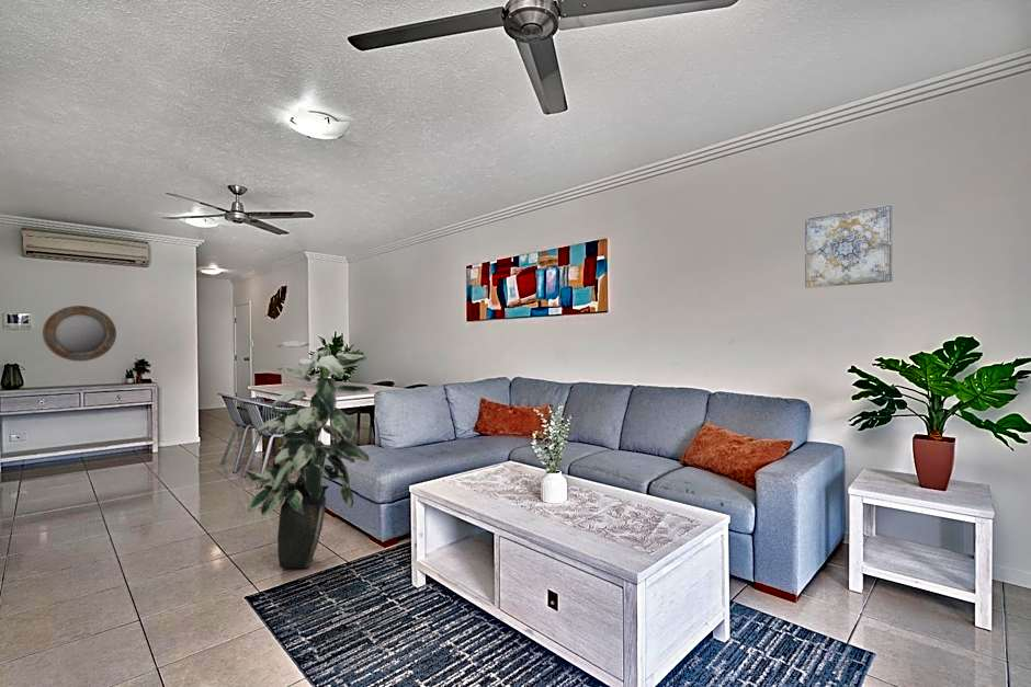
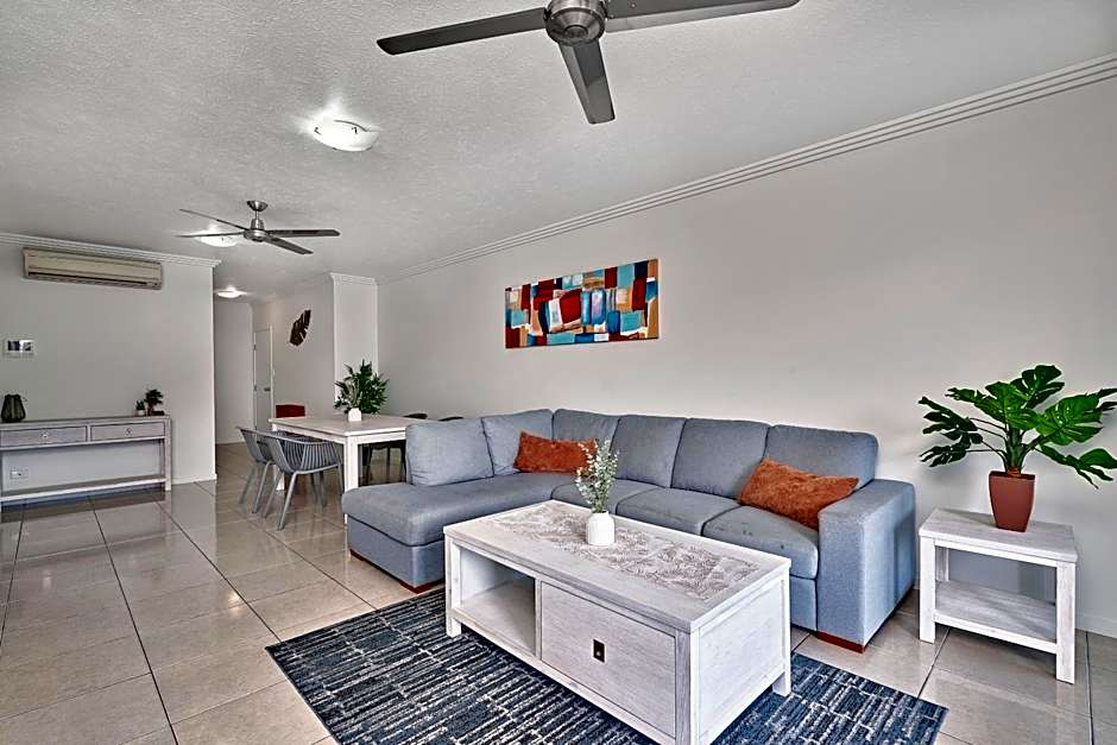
- home mirror (80, 333)
- indoor plant (308, 450)
- wall art (846, 248)
